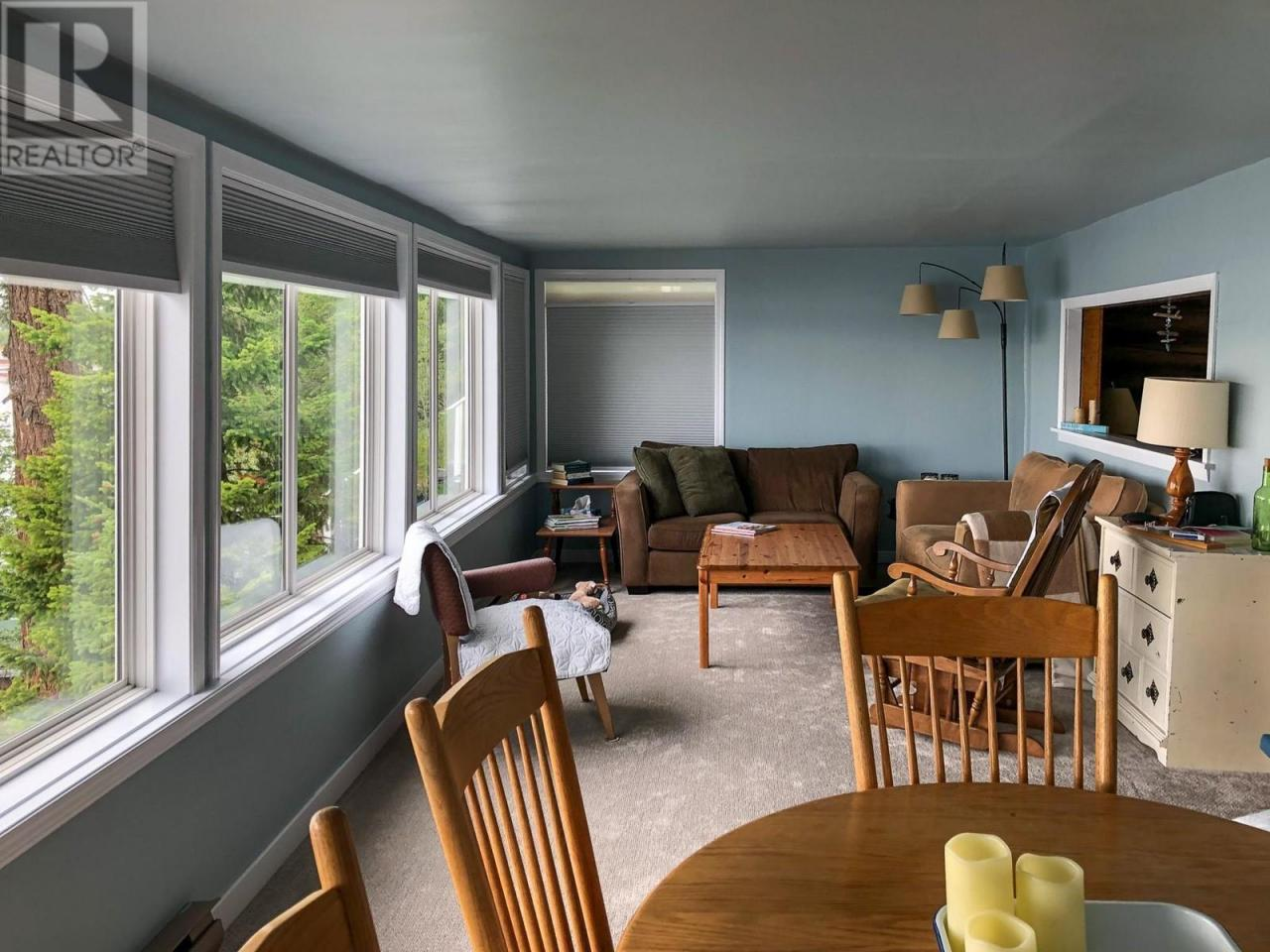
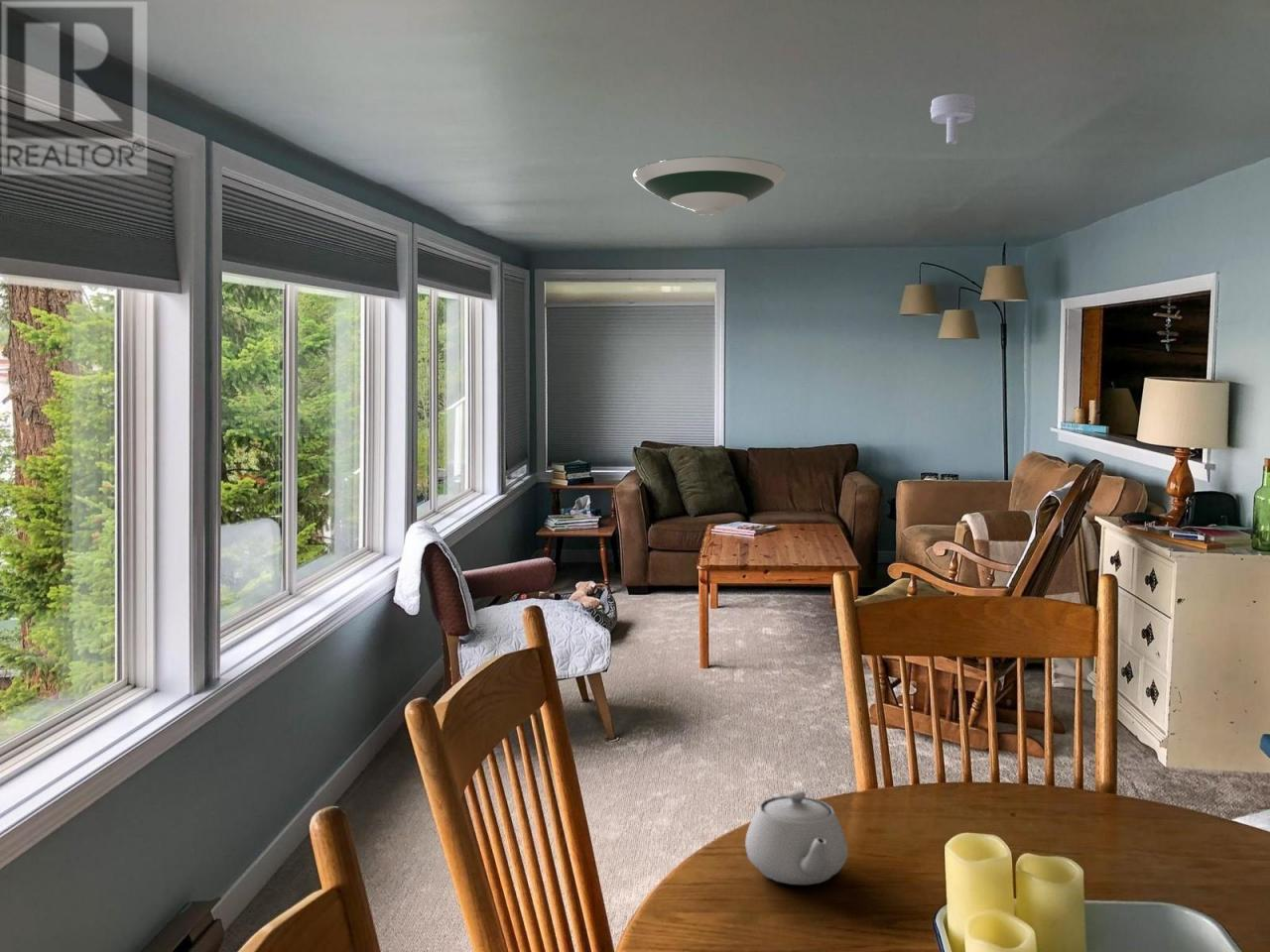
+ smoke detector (952, 121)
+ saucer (708, 193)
+ teapot (798, 833)
